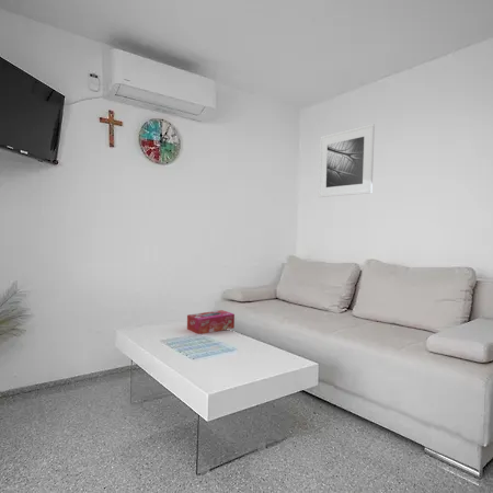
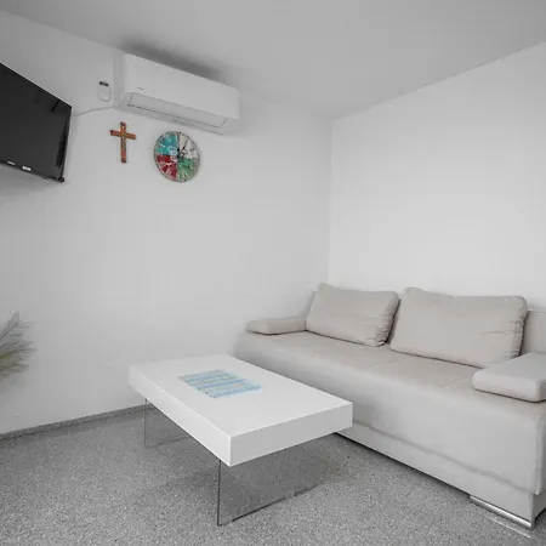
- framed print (344, 163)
- tissue box (210, 321)
